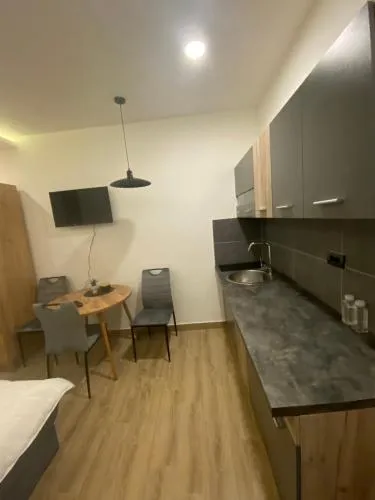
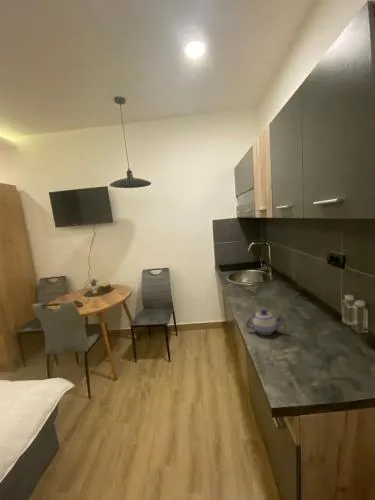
+ teapot (264, 320)
